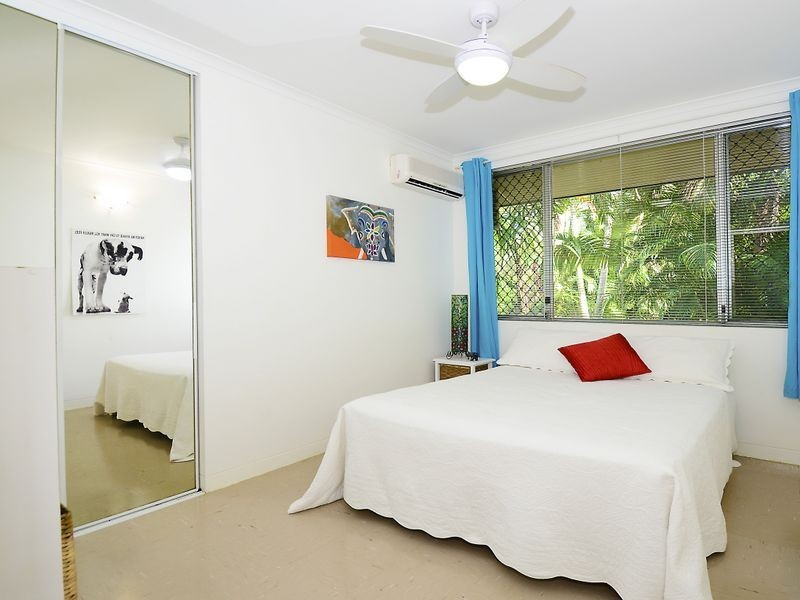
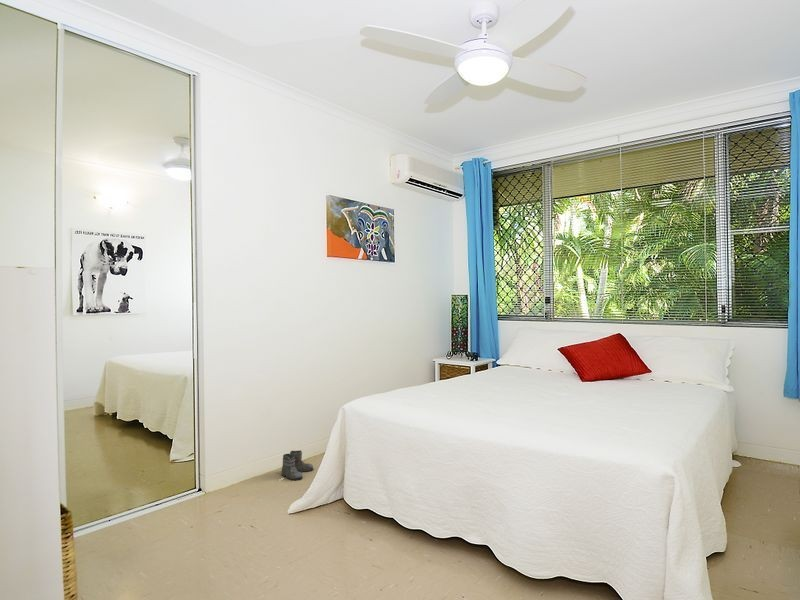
+ boots (296, 463)
